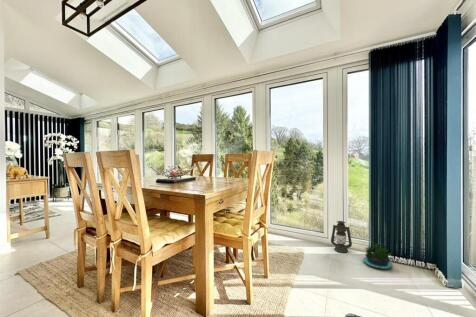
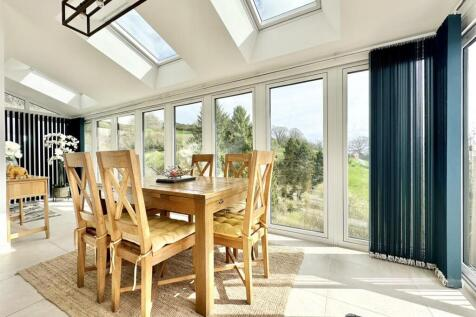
- potted plant (379, 254)
- lantern (341, 235)
